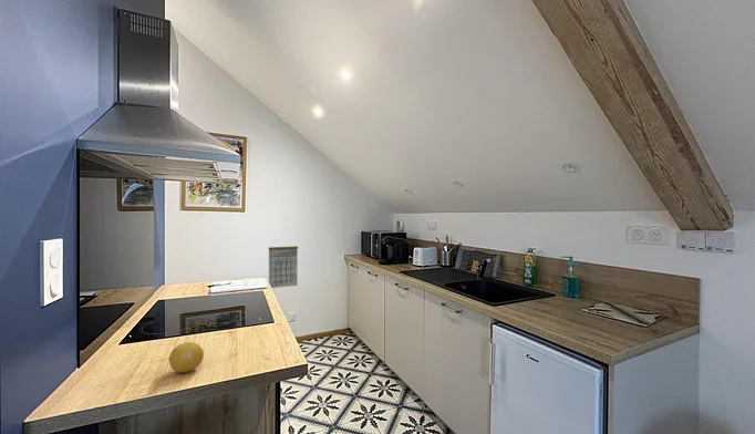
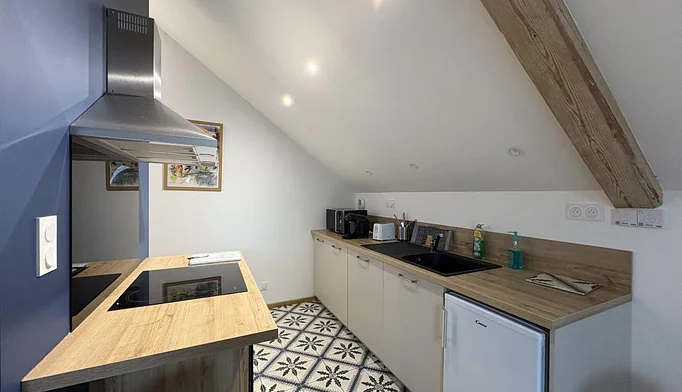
- calendar (283, 261)
- fruit (186, 356)
